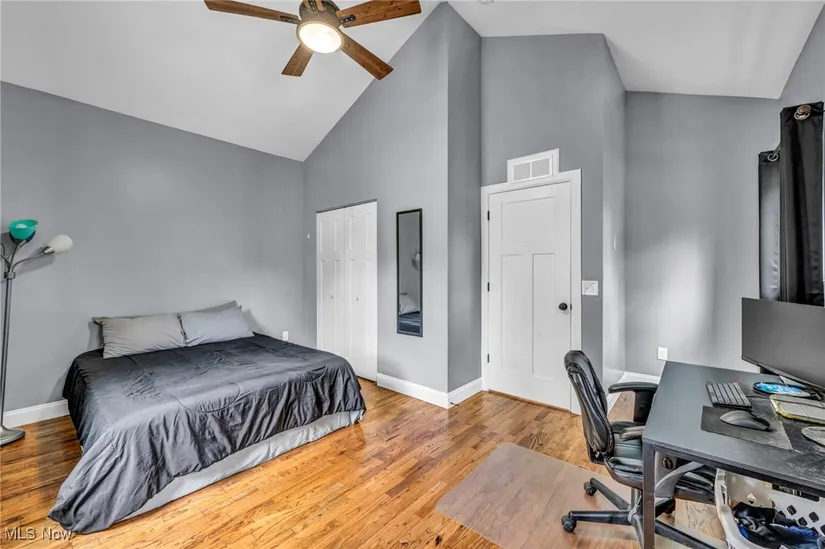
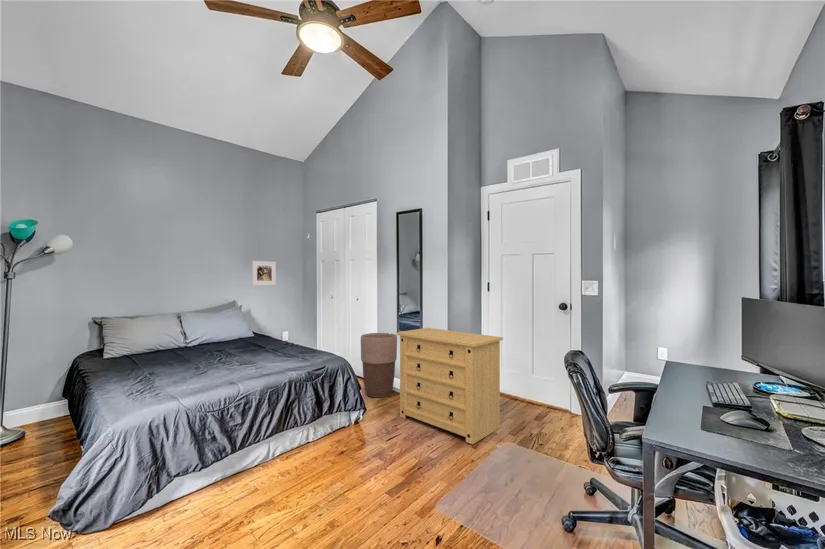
+ dresser (447, 378)
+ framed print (264, 273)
+ planter (378, 364)
